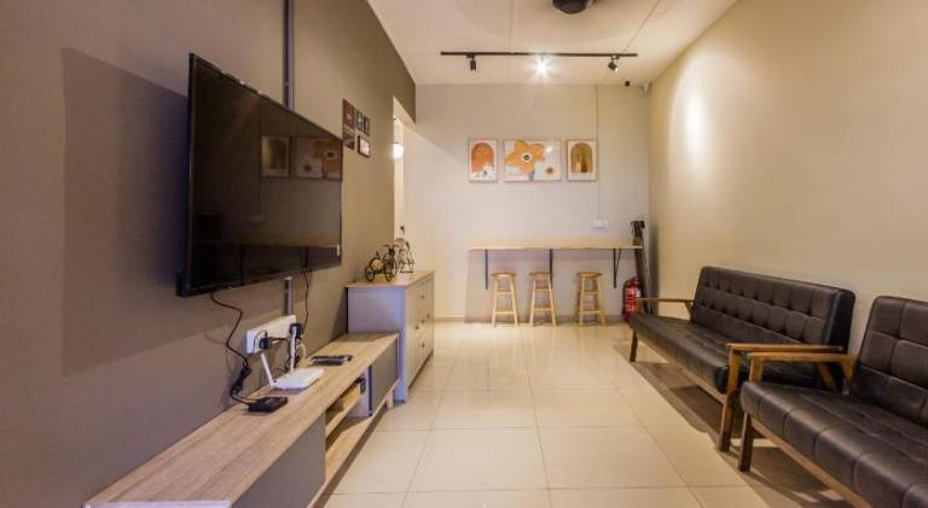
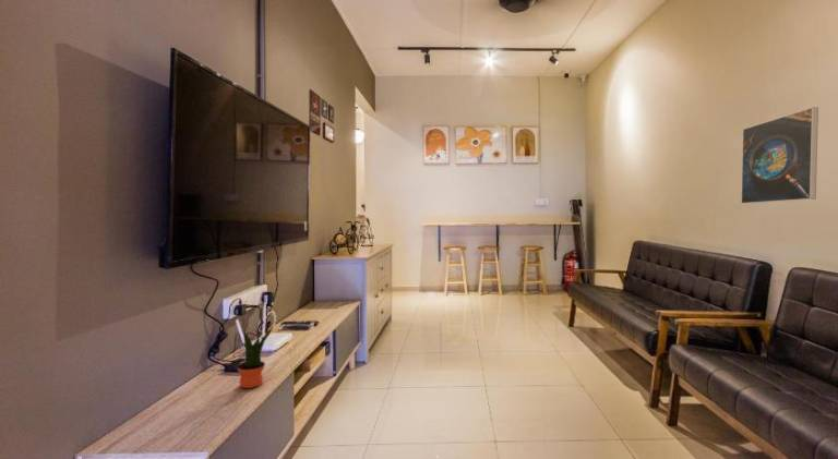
+ potted plant (256, 353)
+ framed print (775, 160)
